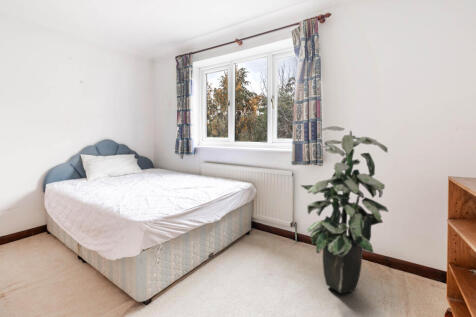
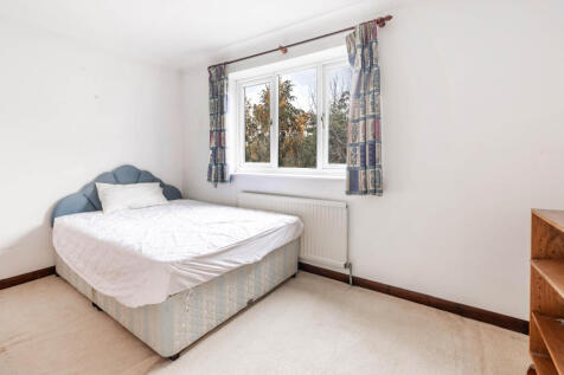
- indoor plant (341, 206)
